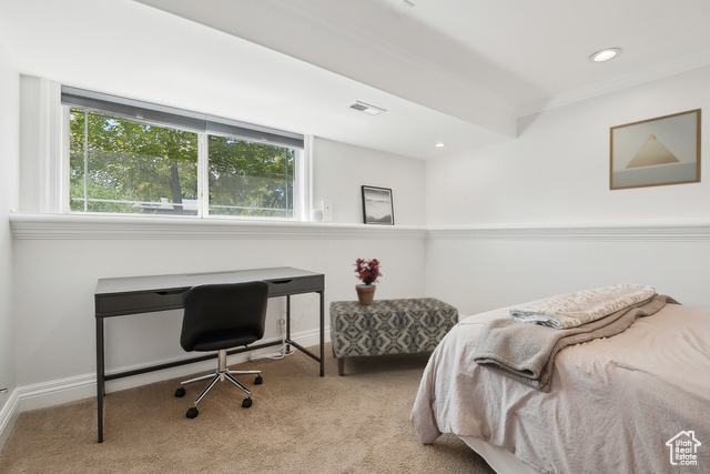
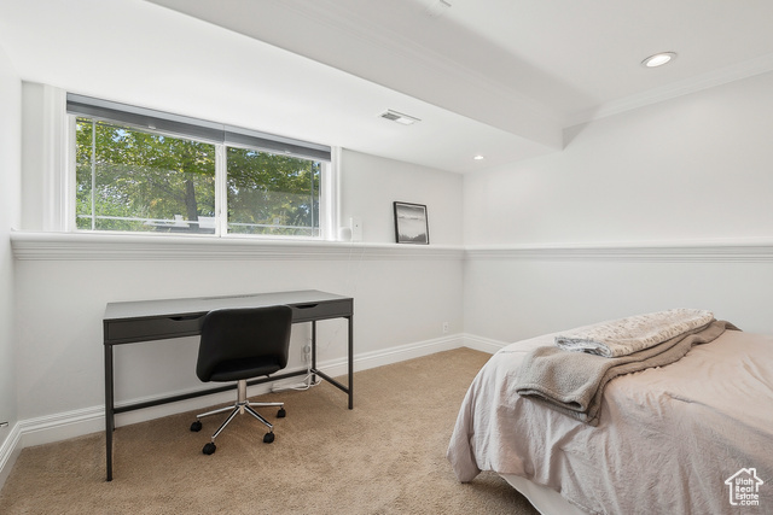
- wall art (651, 152)
- bench (390, 332)
- potted plant (367, 280)
